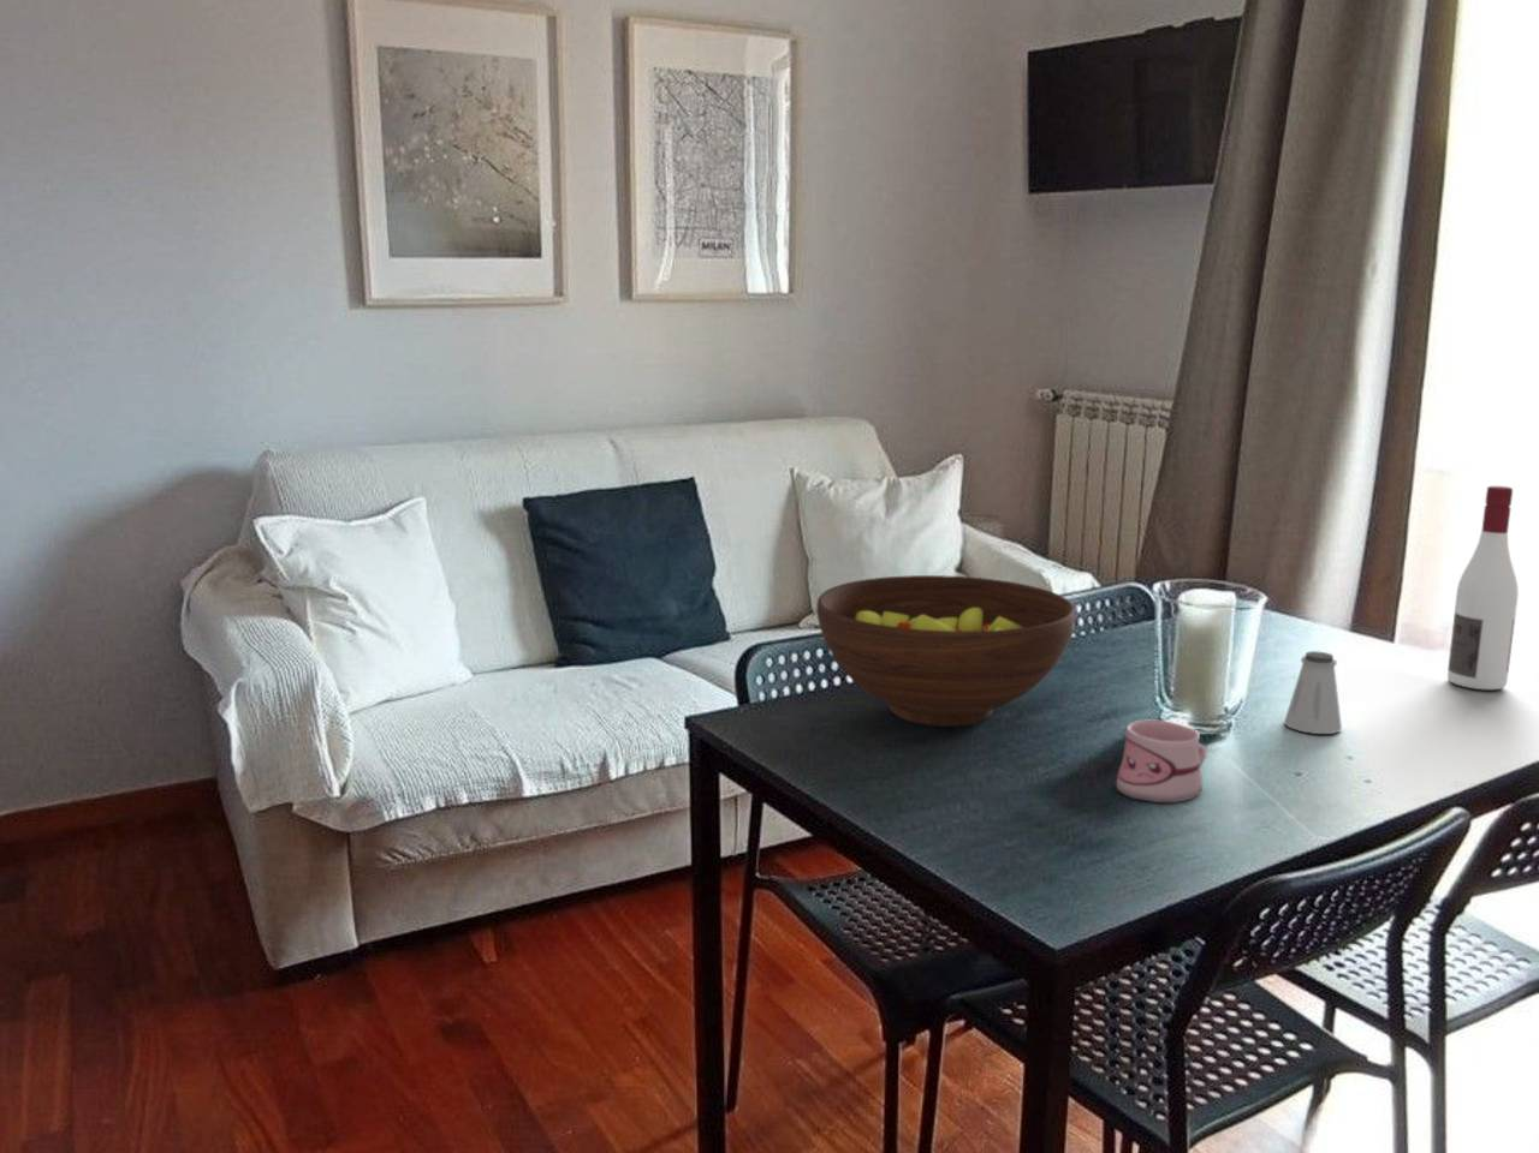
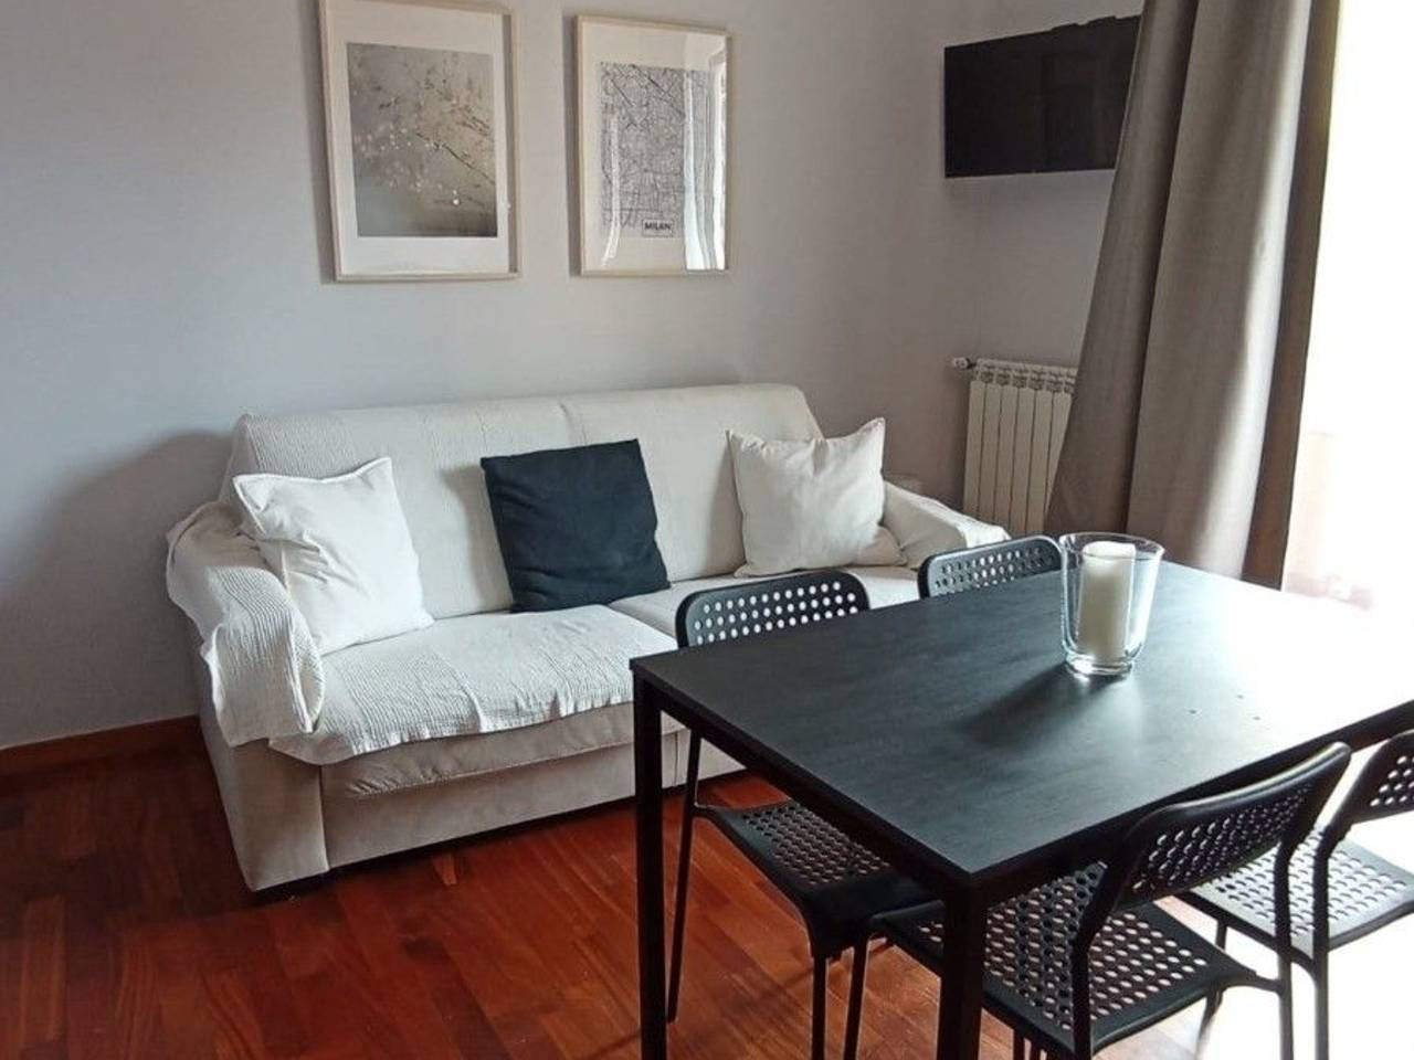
- alcohol (1487, 586)
- saltshaker (1315, 689)
- fruit bowl (943, 658)
- mug (1166, 759)
